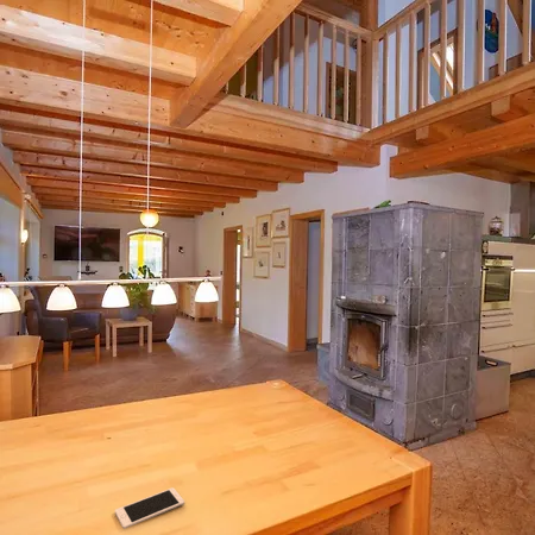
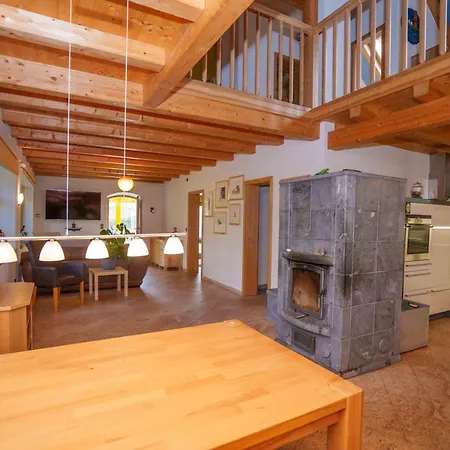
- cell phone (150, 506)
